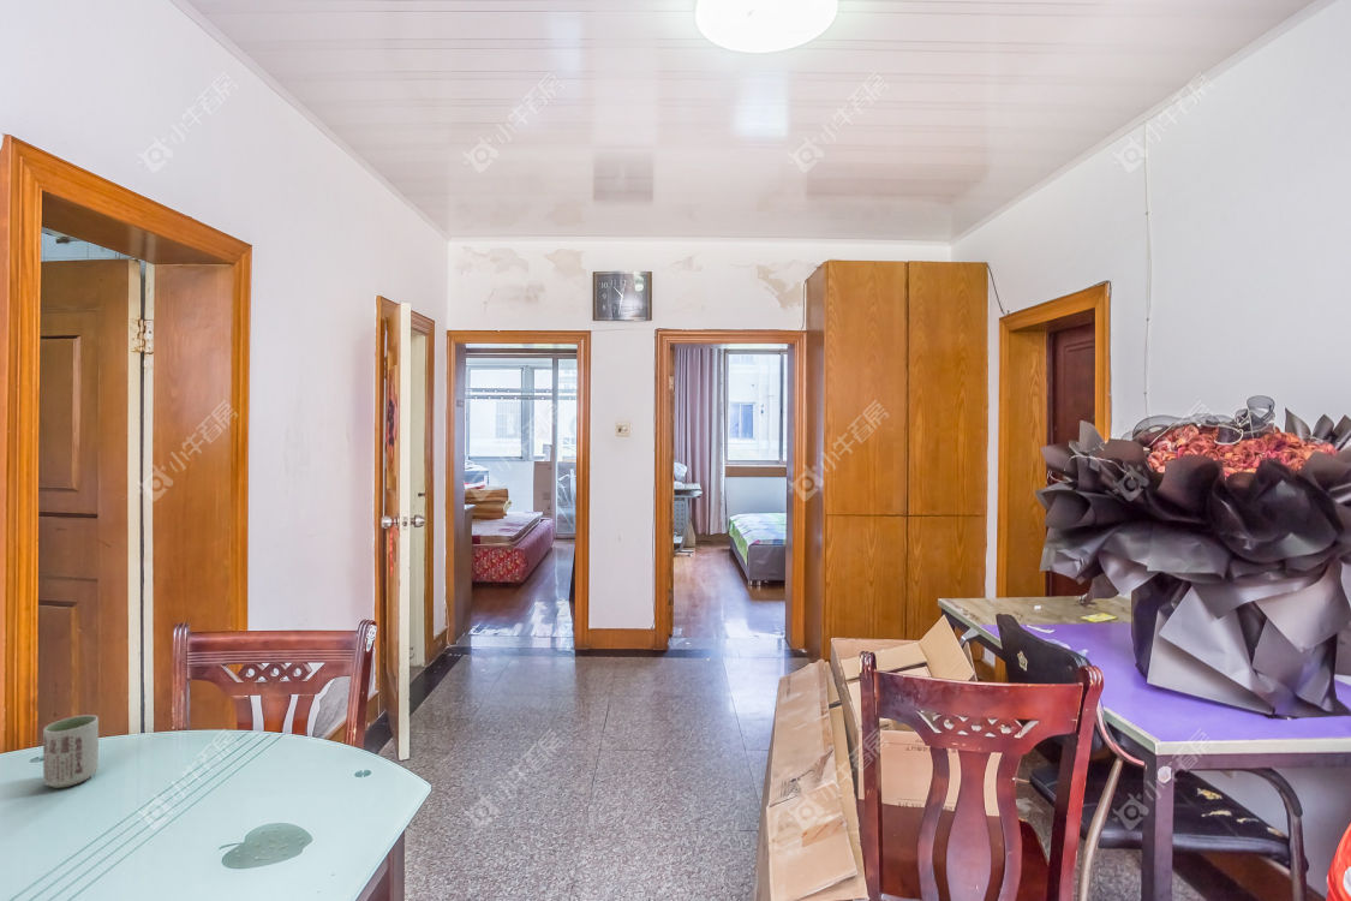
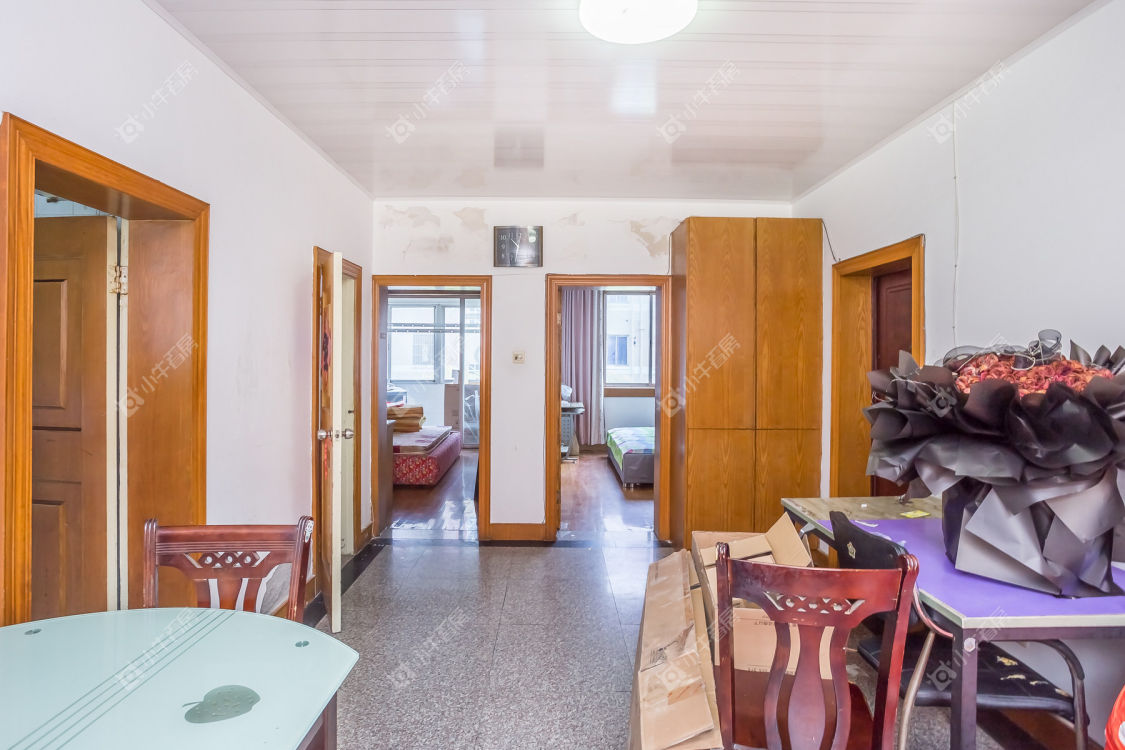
- cup (71, 751)
